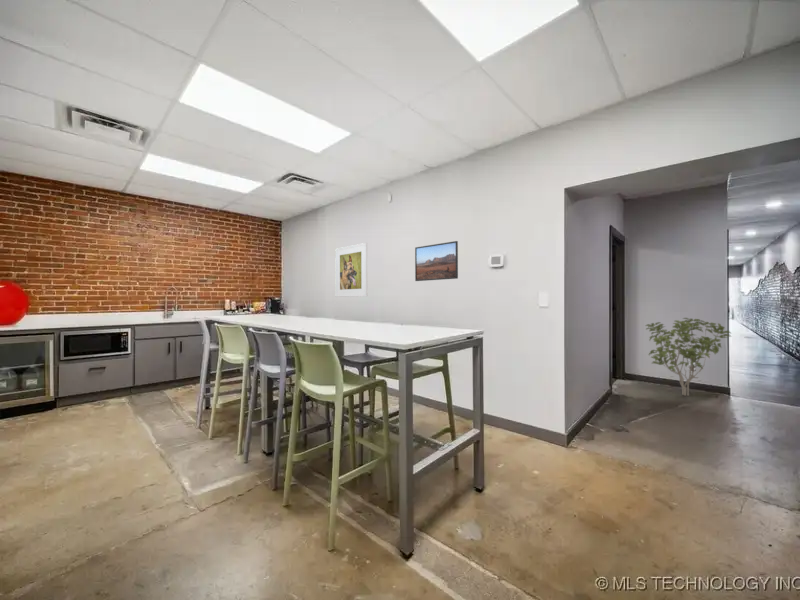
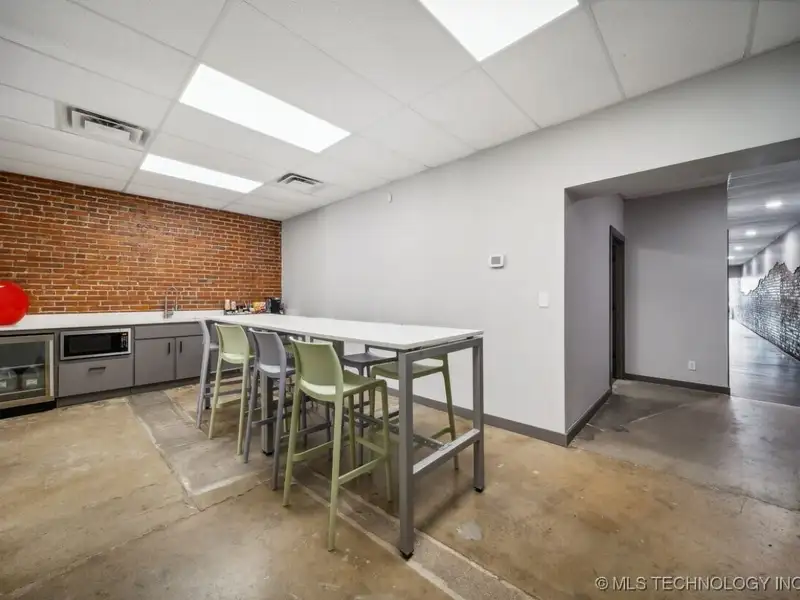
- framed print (435, 262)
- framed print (350, 271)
- shrub (685, 356)
